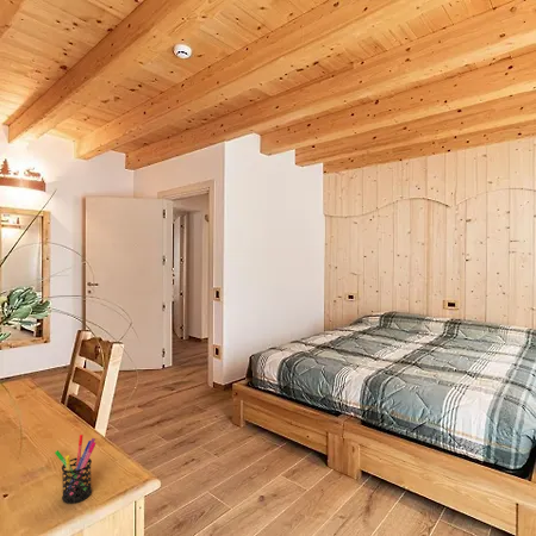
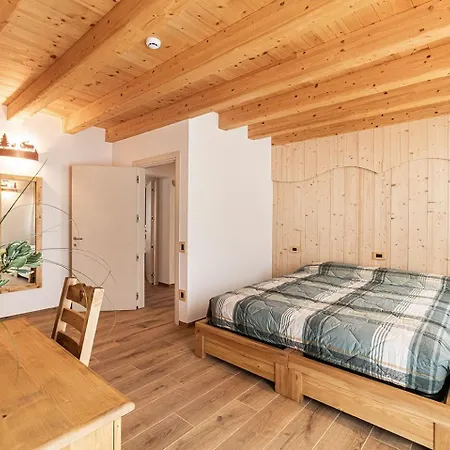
- pen holder (75, 468)
